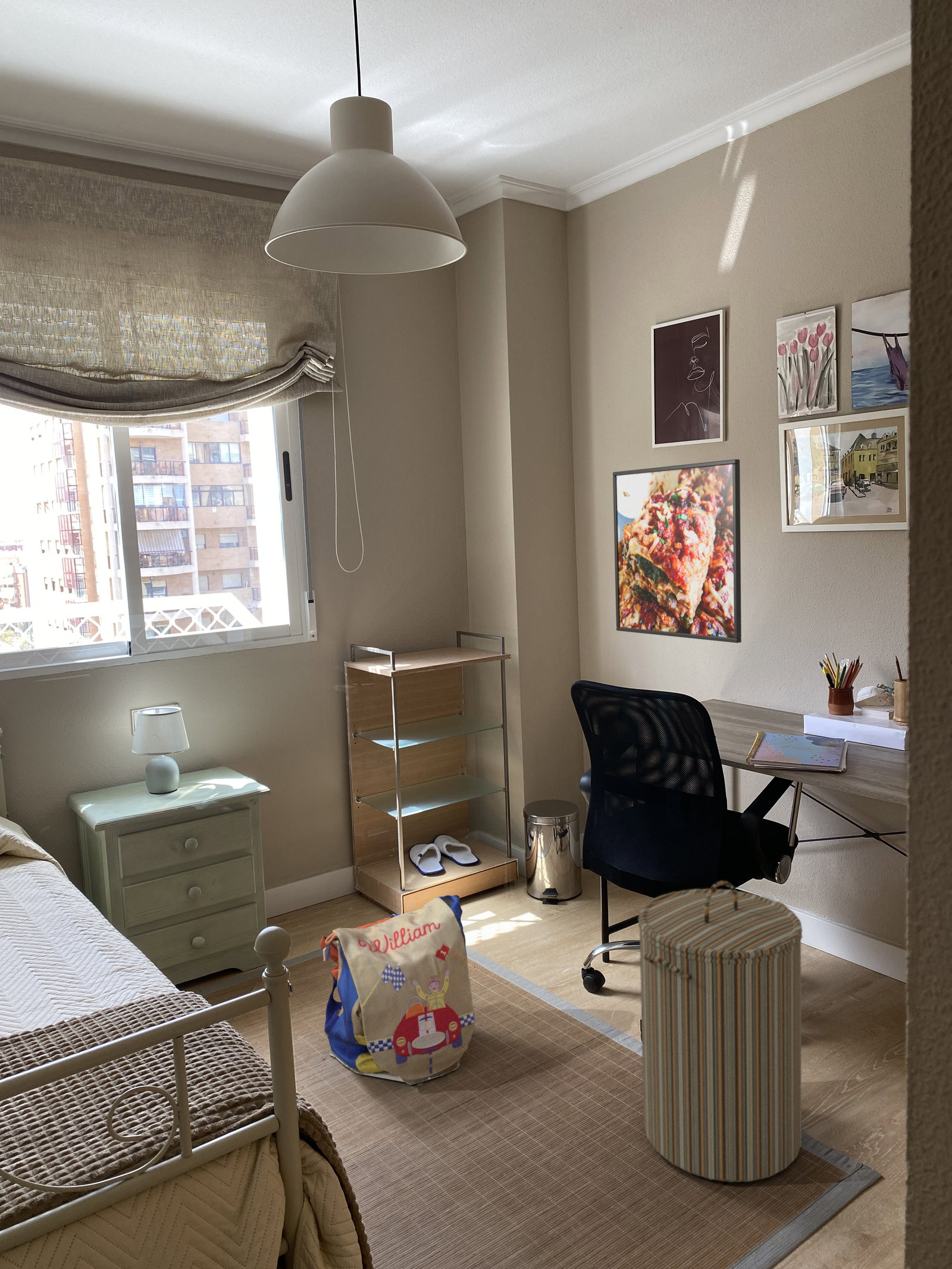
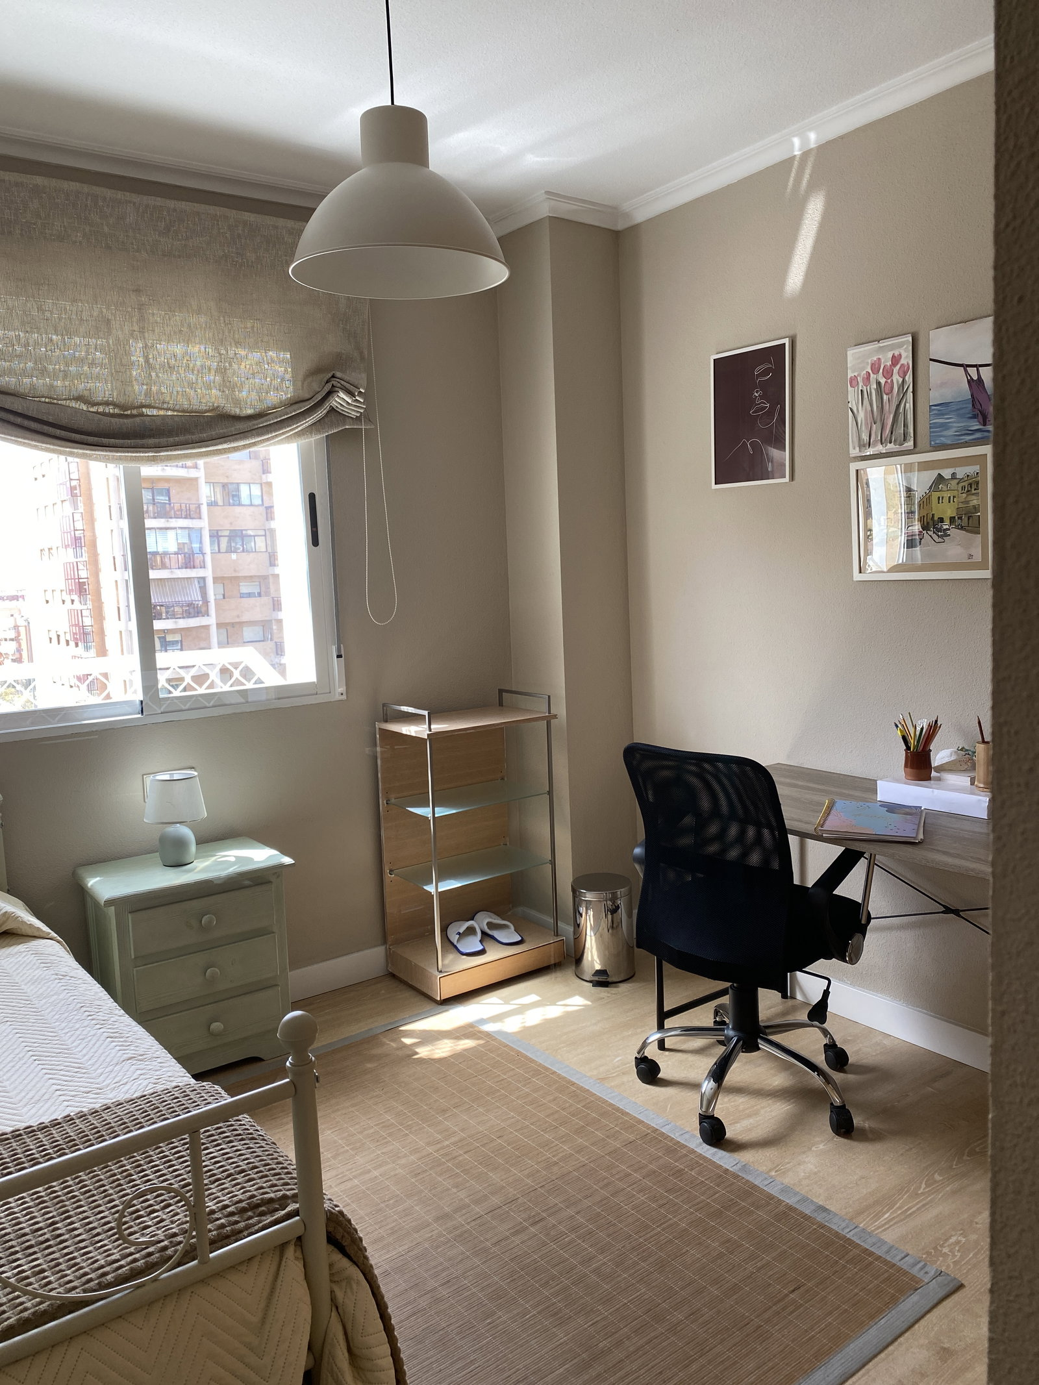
- backpack (393, 980)
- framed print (673, 552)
- laundry hamper (719, 1009)
